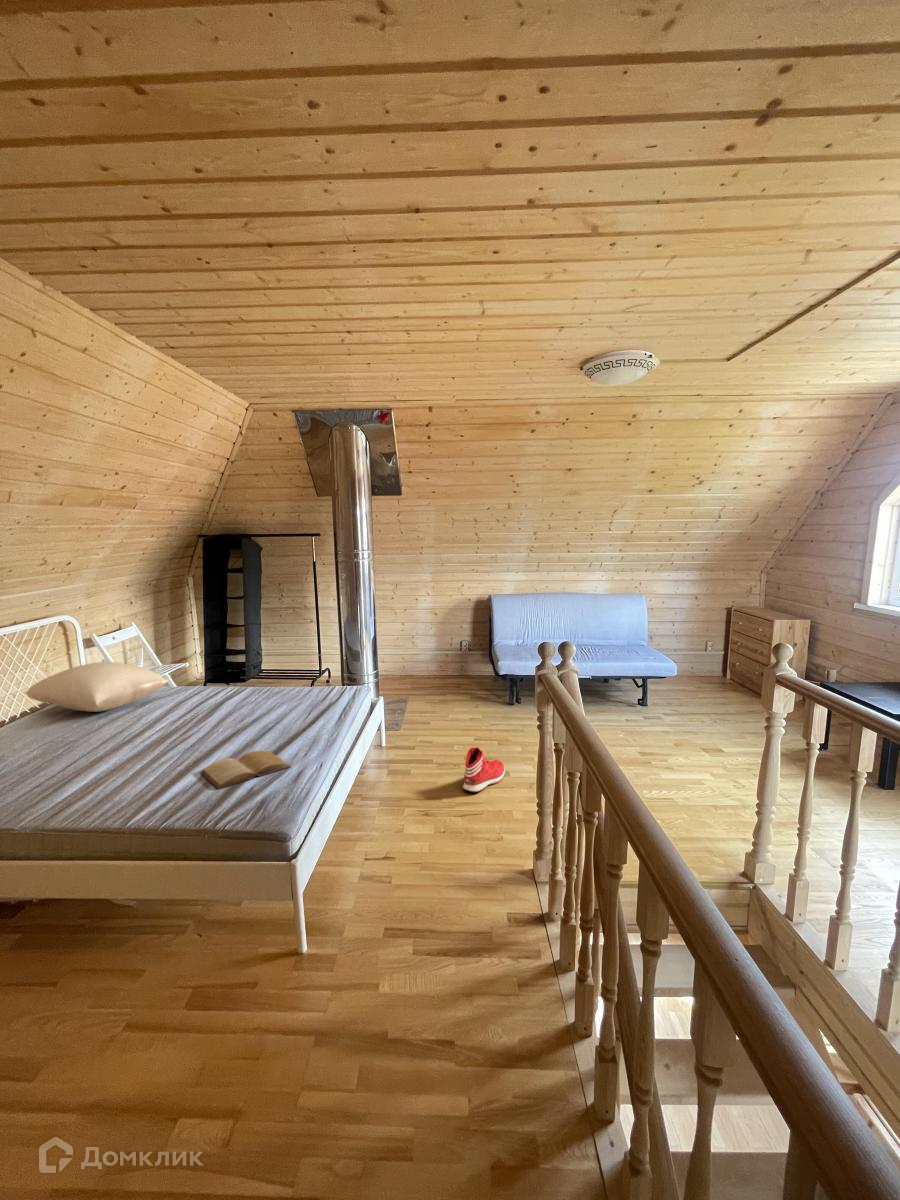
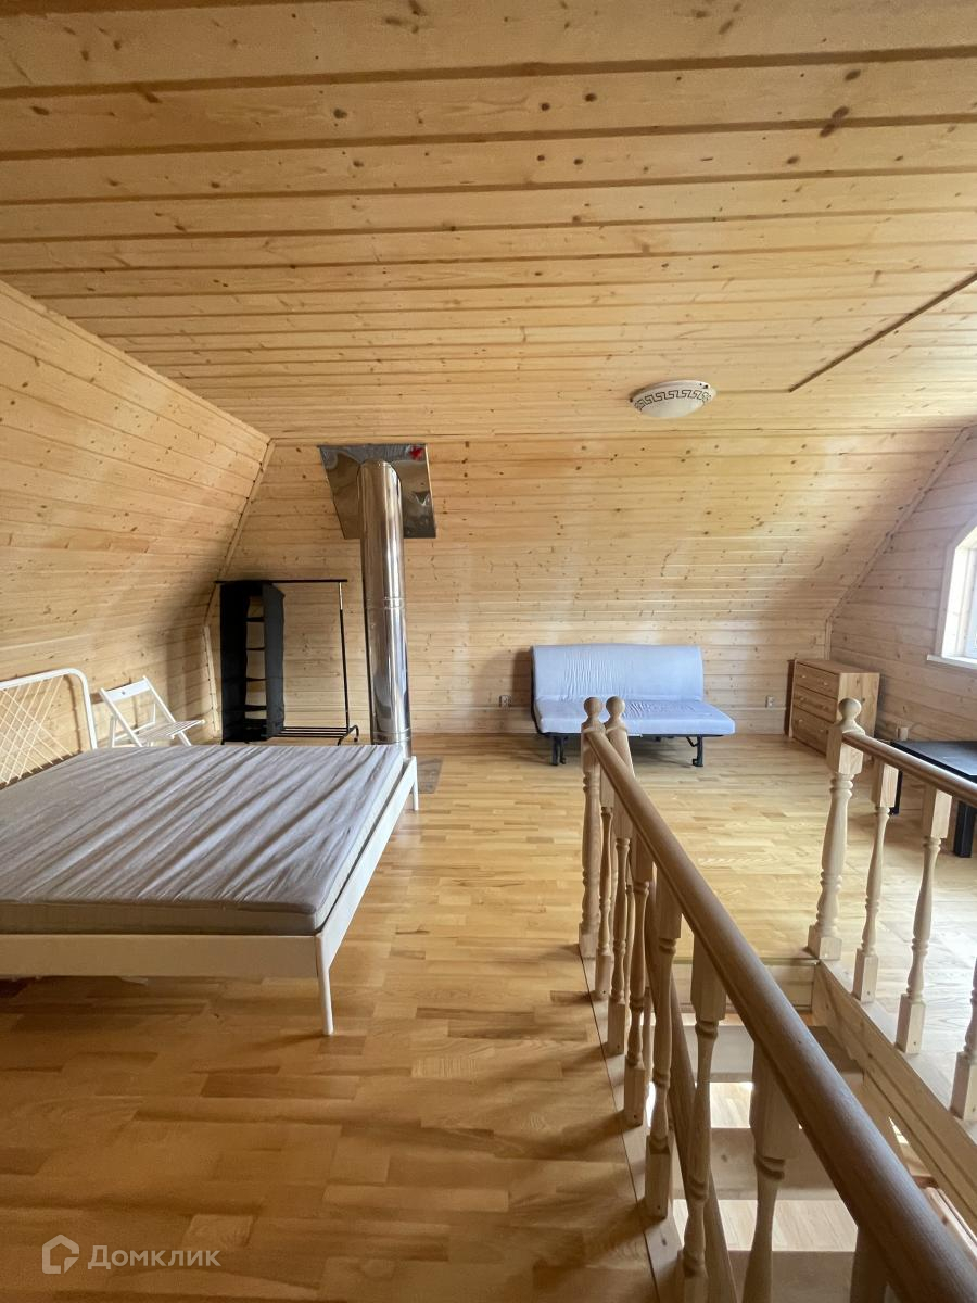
- sneaker (485, 763)
- book (246, 765)
- pillow (100, 685)
